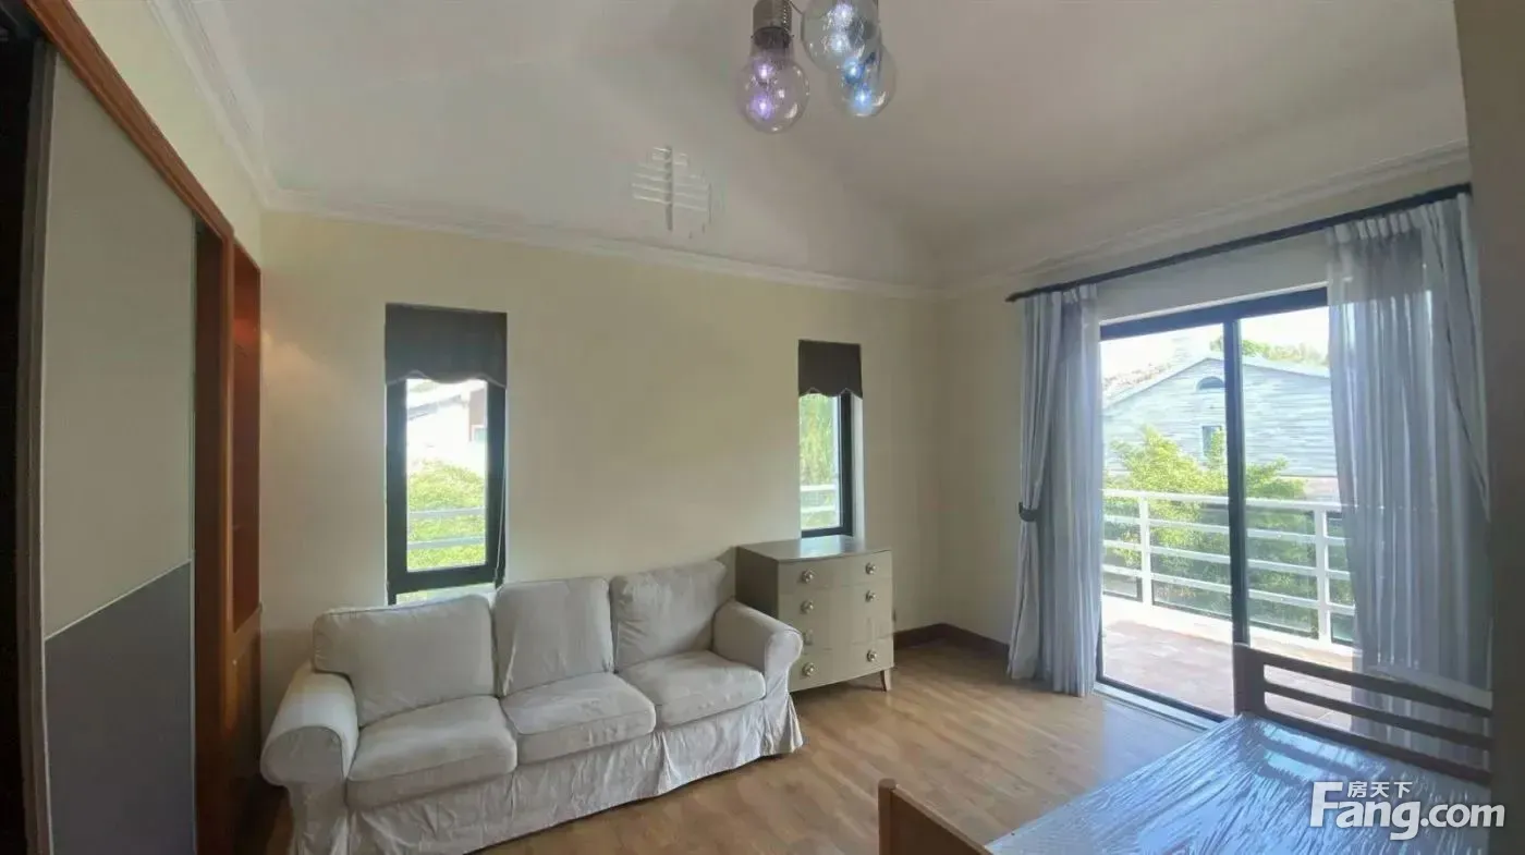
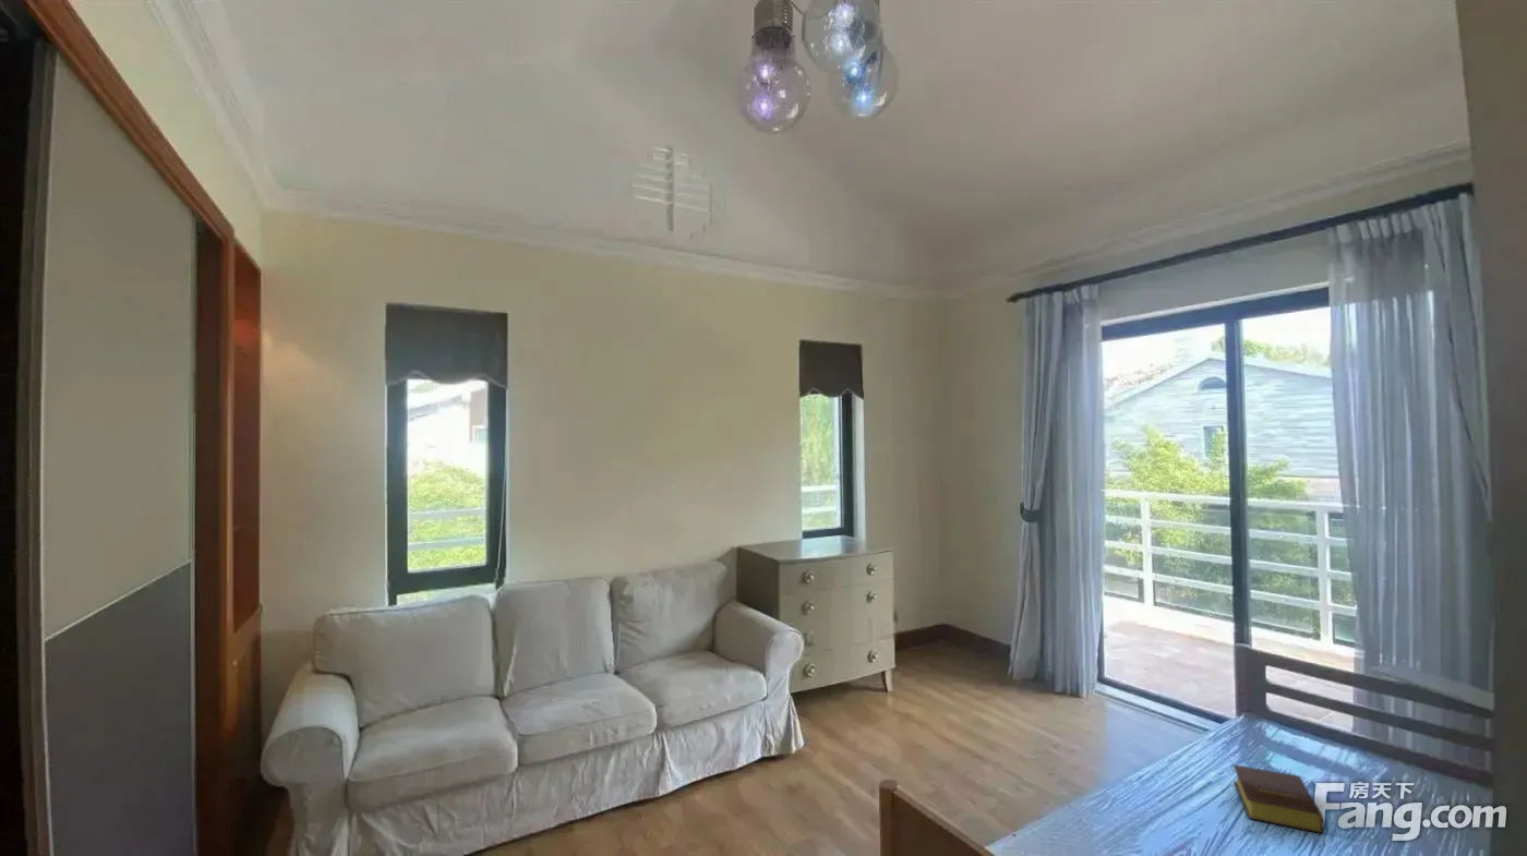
+ bible (1275, 796)
